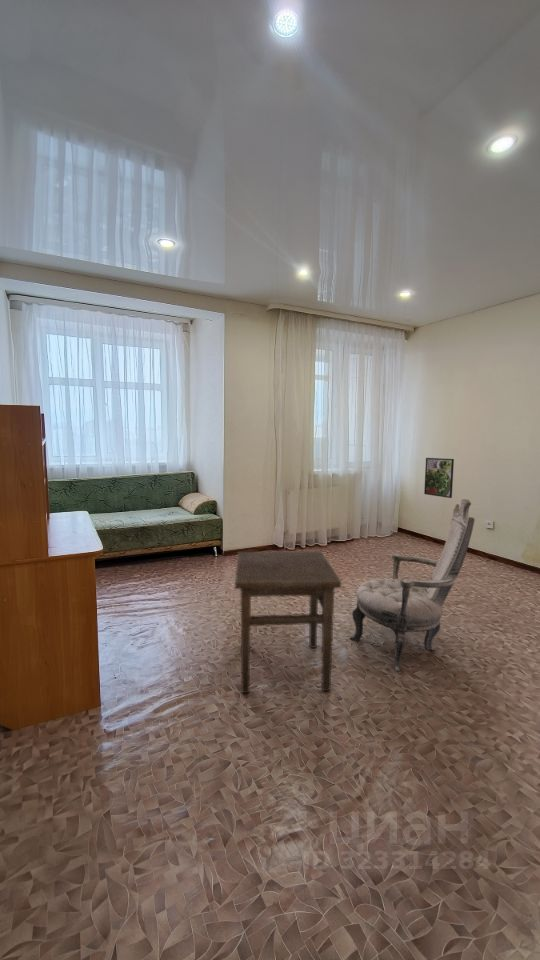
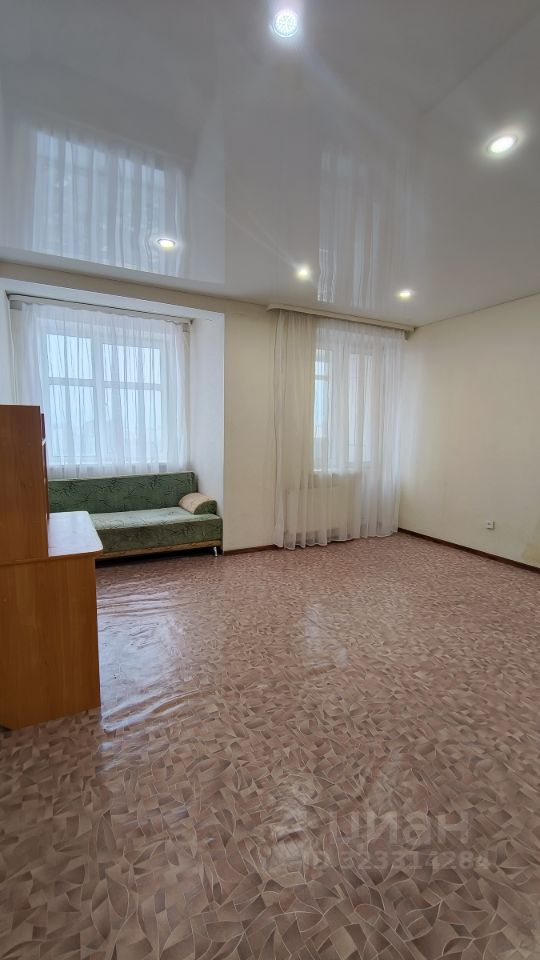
- side table (283, 616)
- armchair (406, 579)
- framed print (438, 477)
